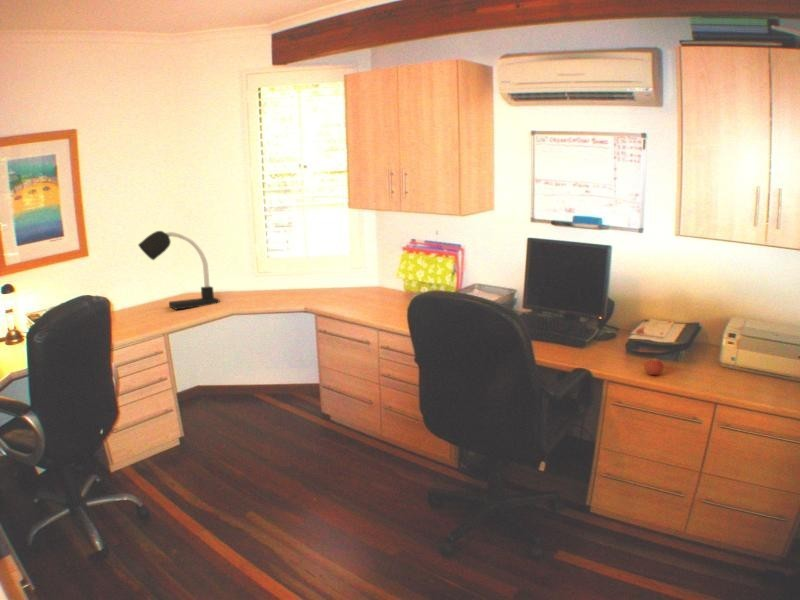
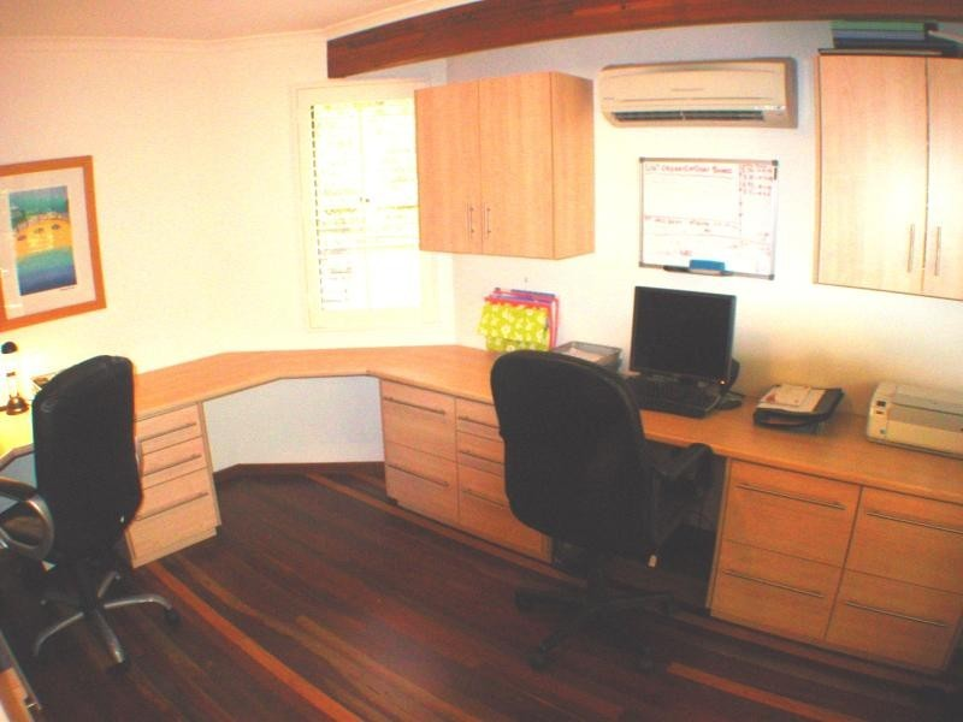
- desk lamp (164, 251)
- apple (653, 365)
